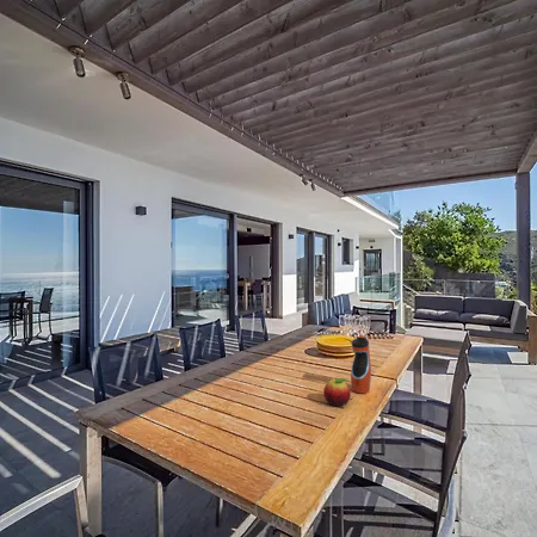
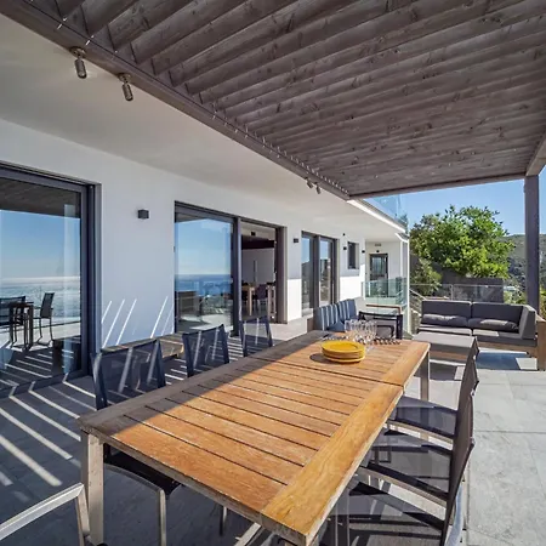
- water bottle (360, 362)
- fruit (337, 391)
